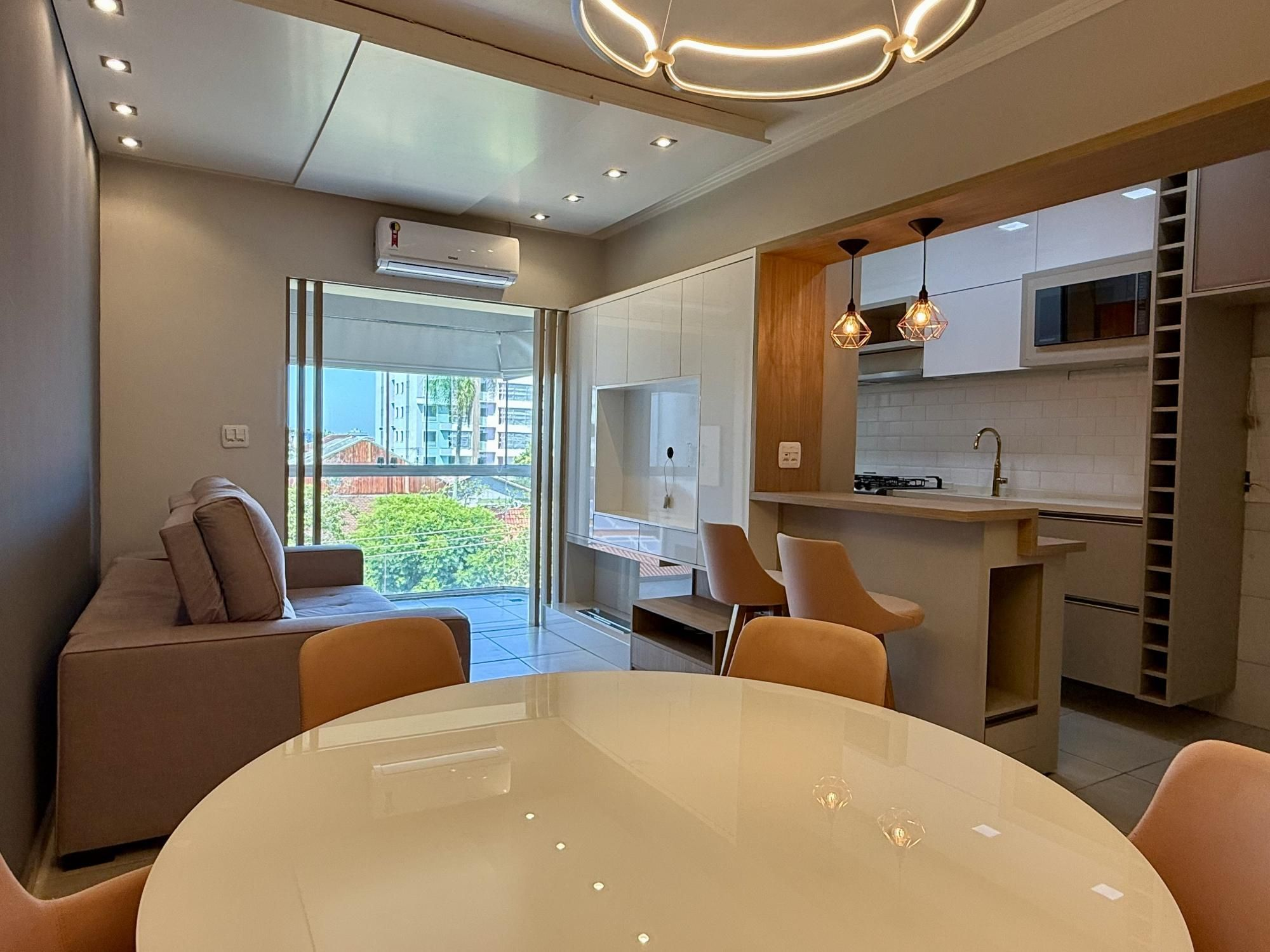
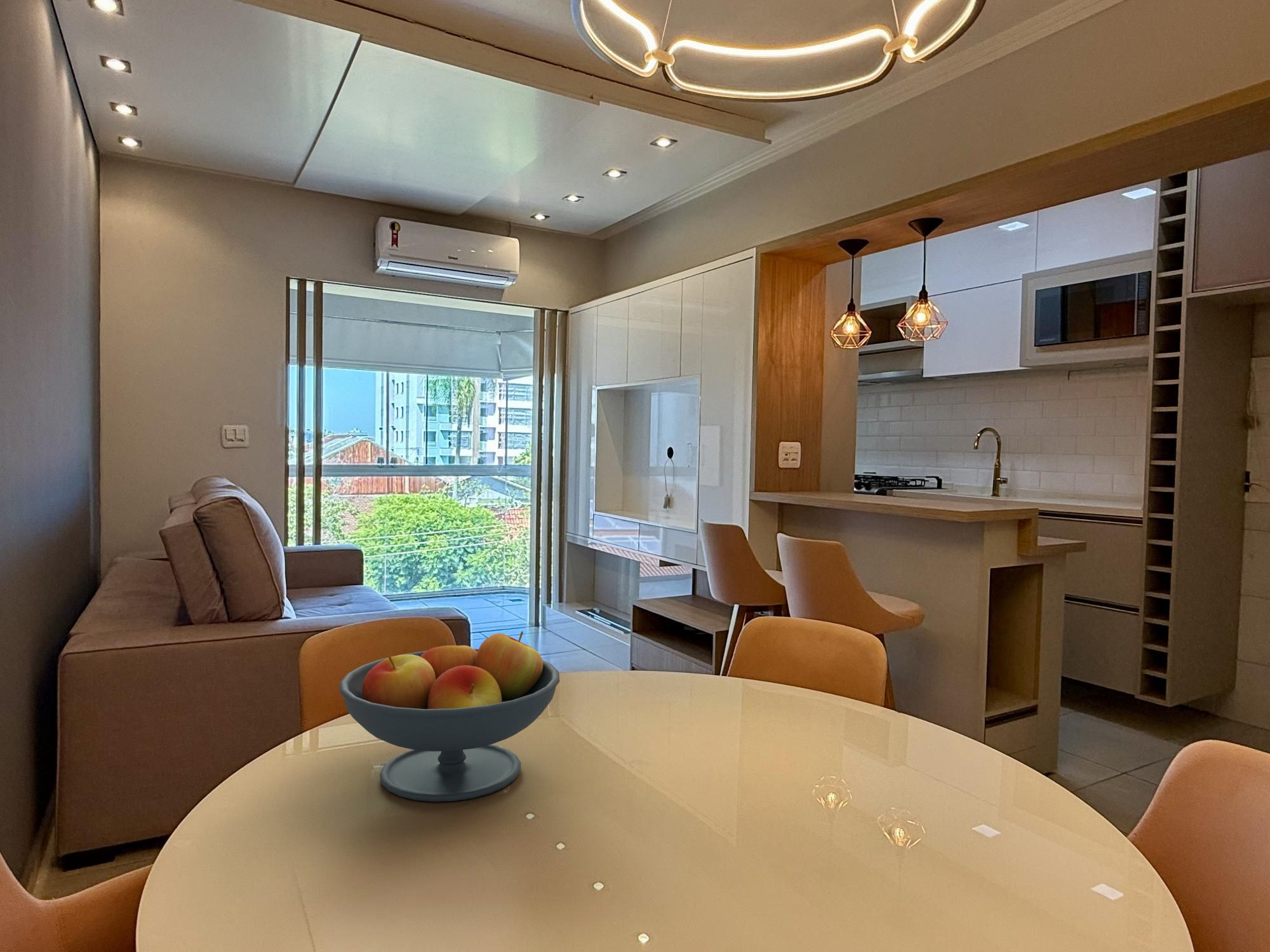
+ fruit bowl (452, 706)
